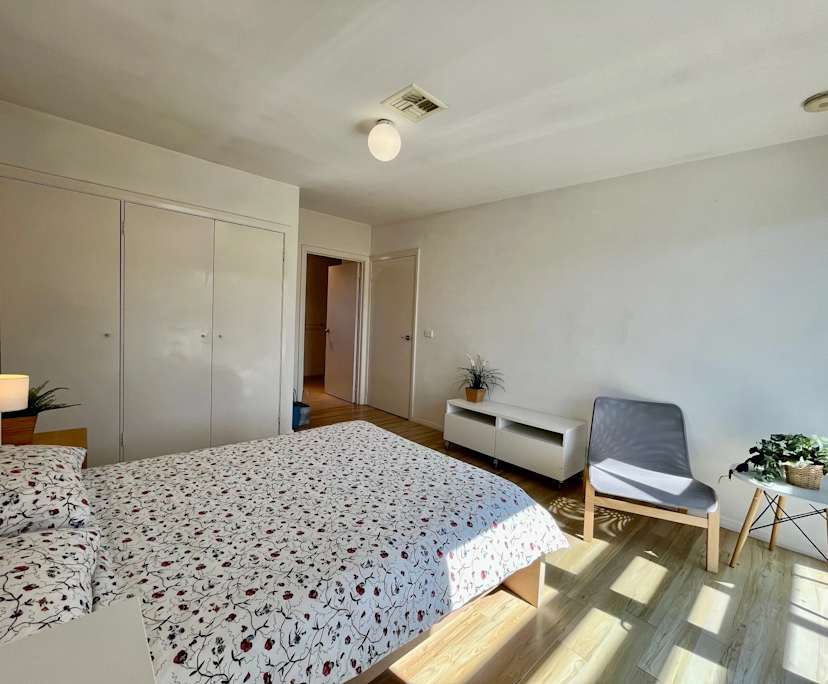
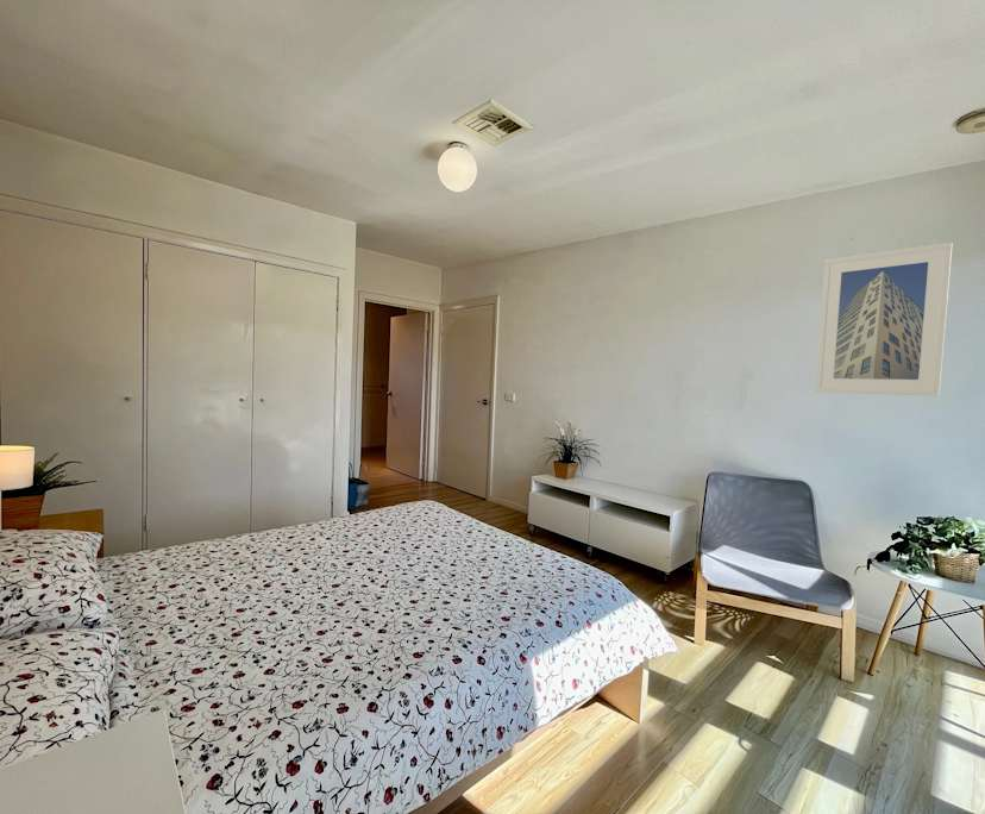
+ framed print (878, 323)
